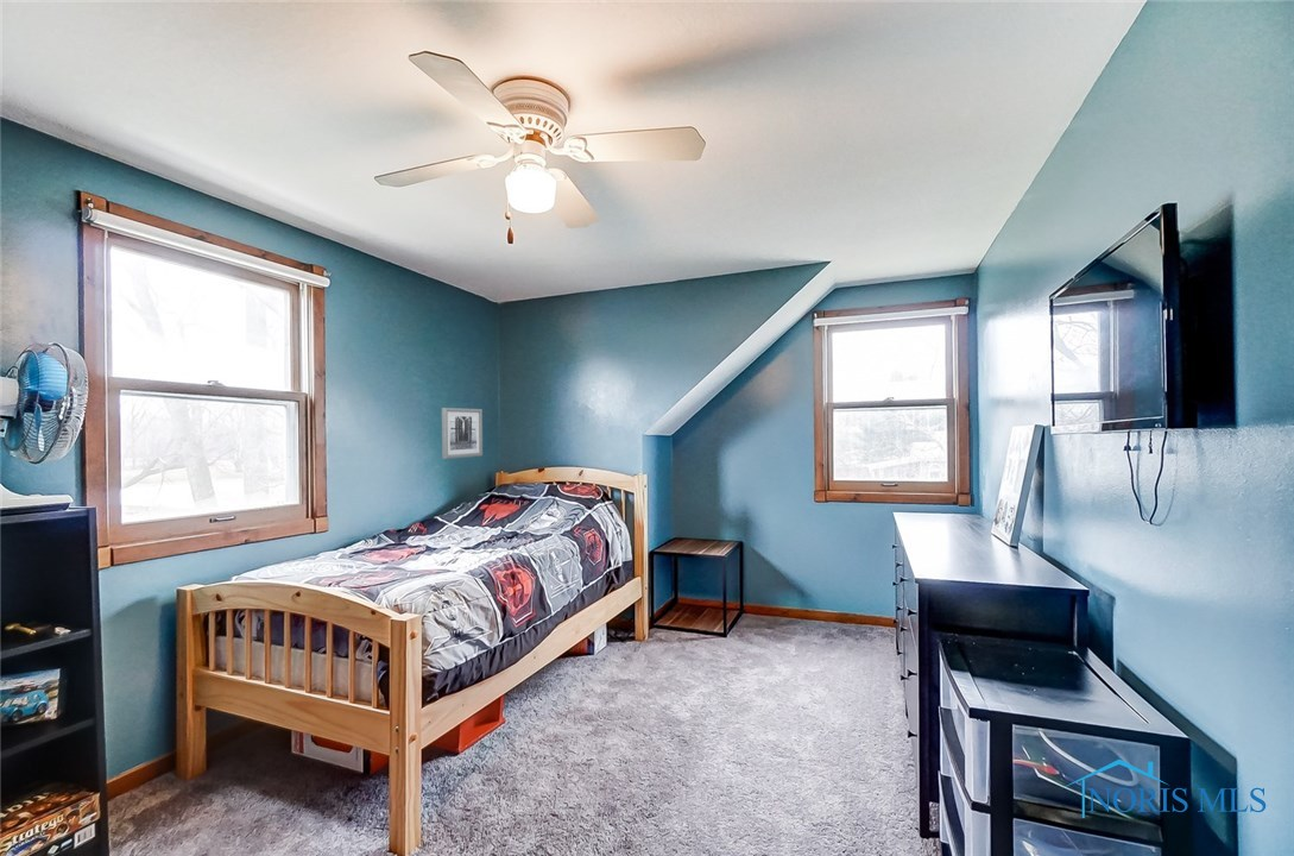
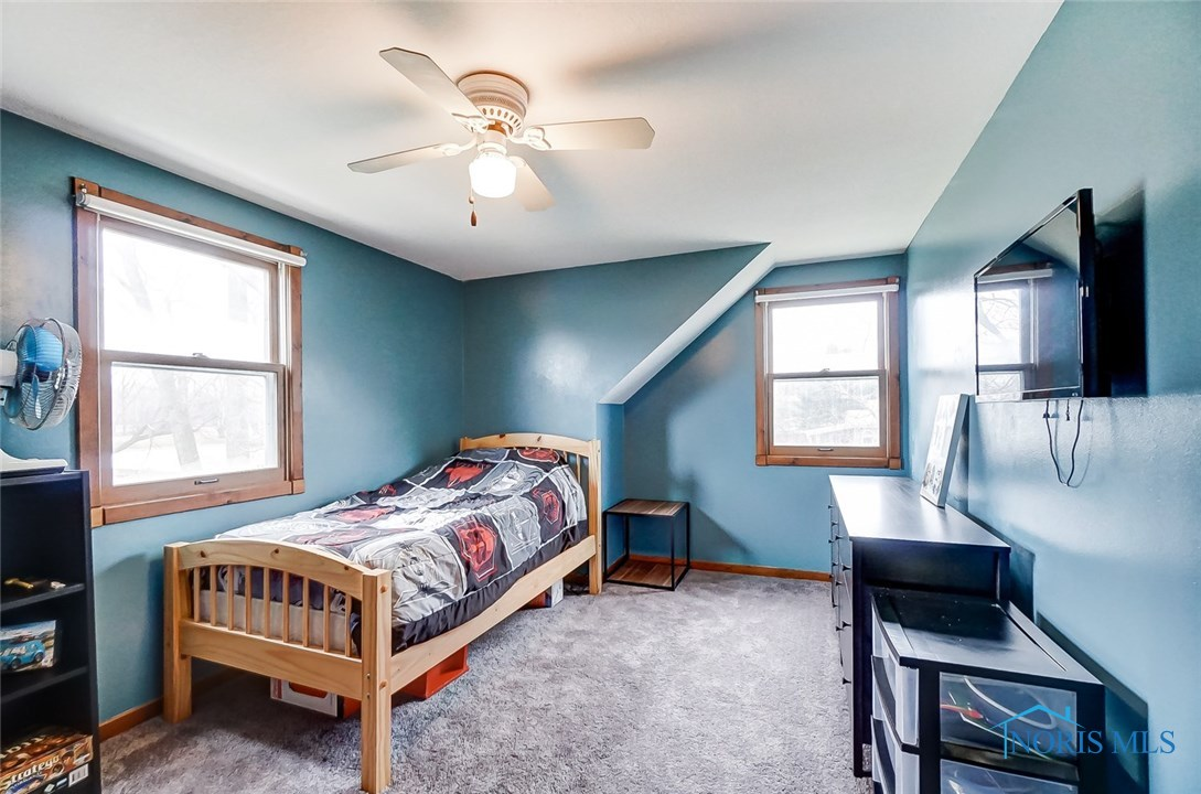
- wall art (462, 433)
